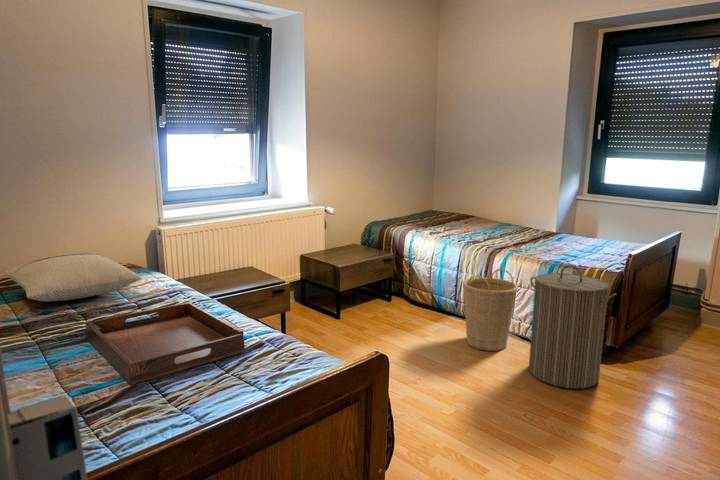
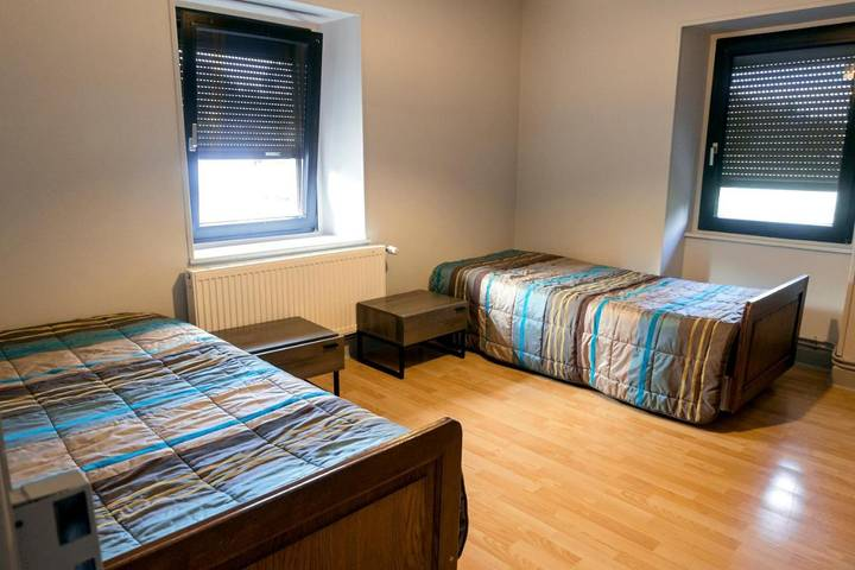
- basket (488, 308)
- pillow (72, 275)
- serving tray (165, 336)
- laundry hamper (567, 320)
